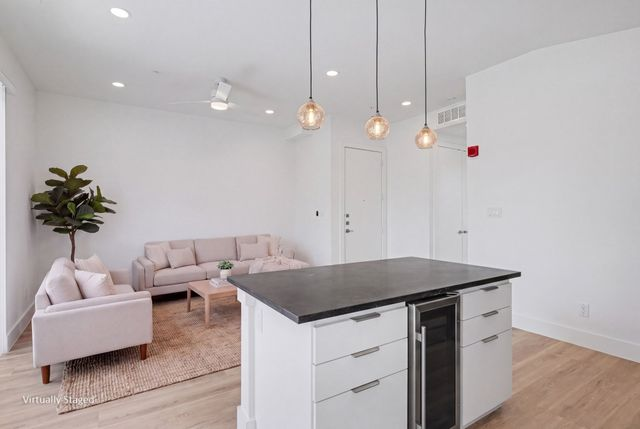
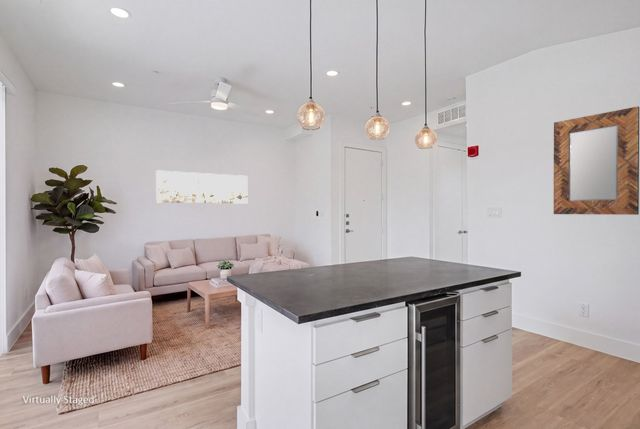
+ home mirror (592, 165)
+ wall art (205, 188)
